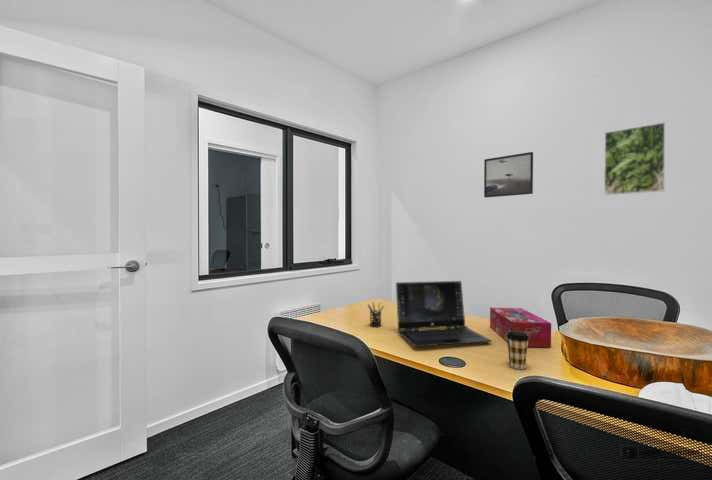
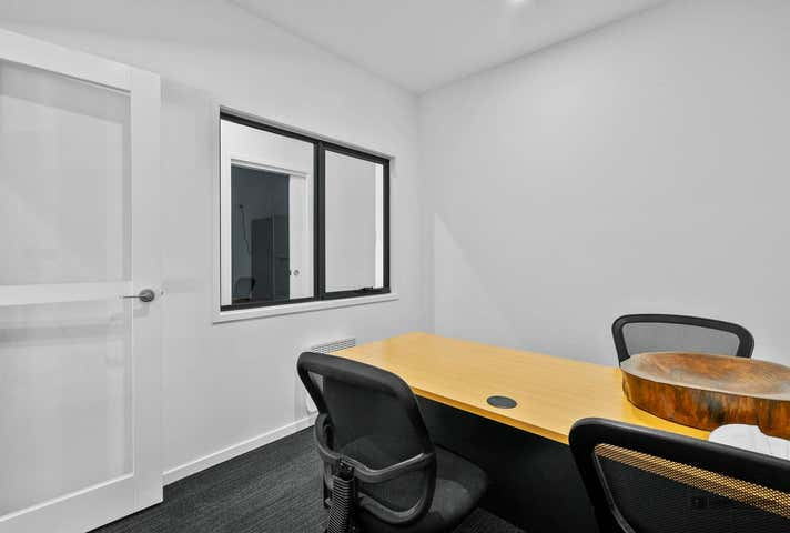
- pen holder (376, 313)
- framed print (507, 175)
- coffee cup (517, 349)
- tissue box (517, 325)
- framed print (633, 160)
- laptop (440, 311)
